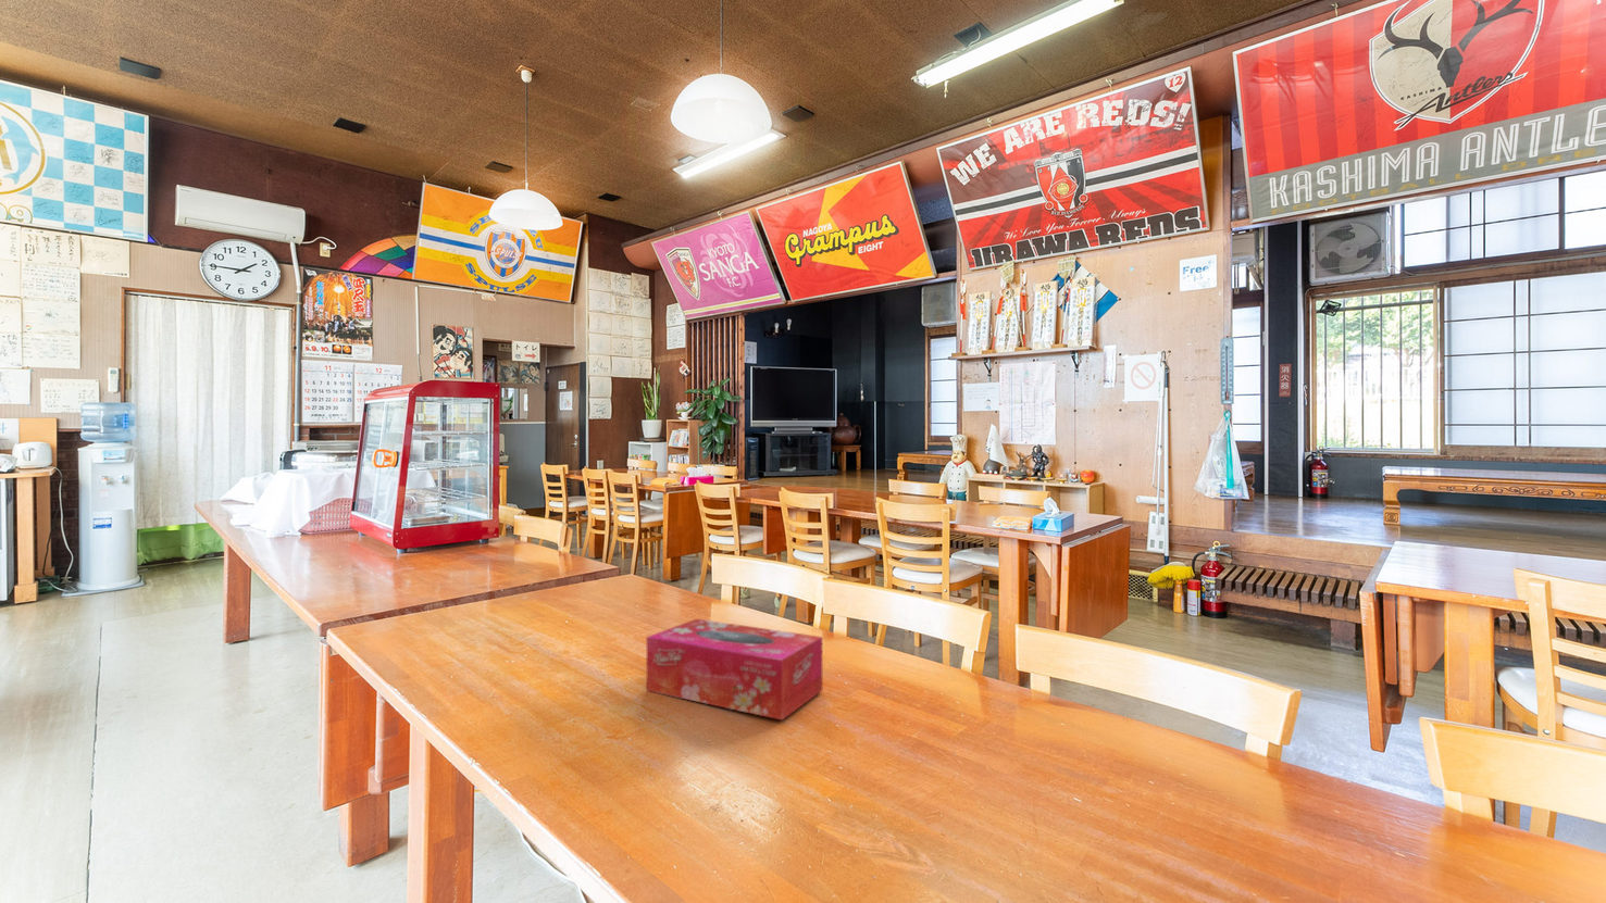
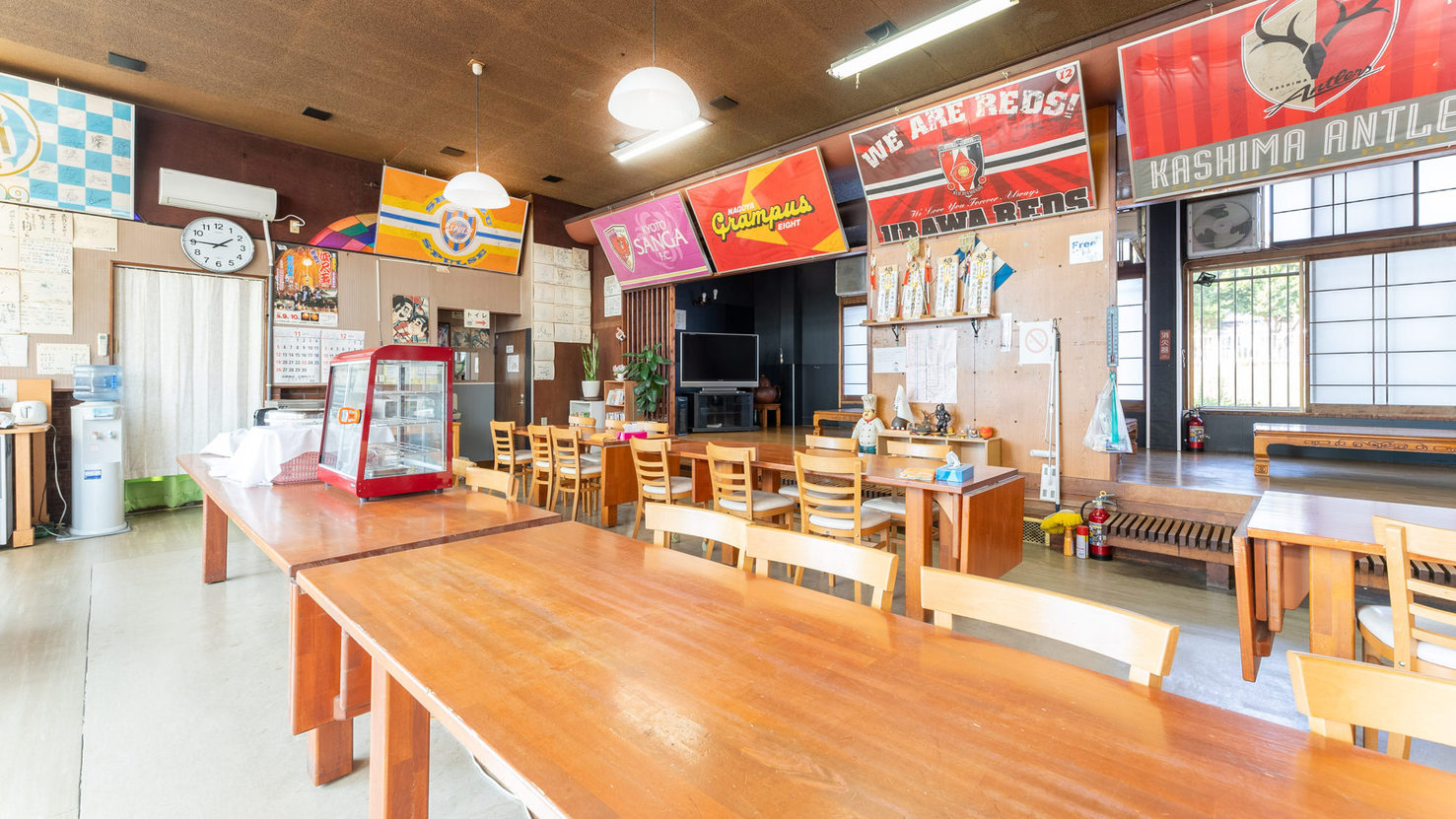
- tissue box (734, 663)
